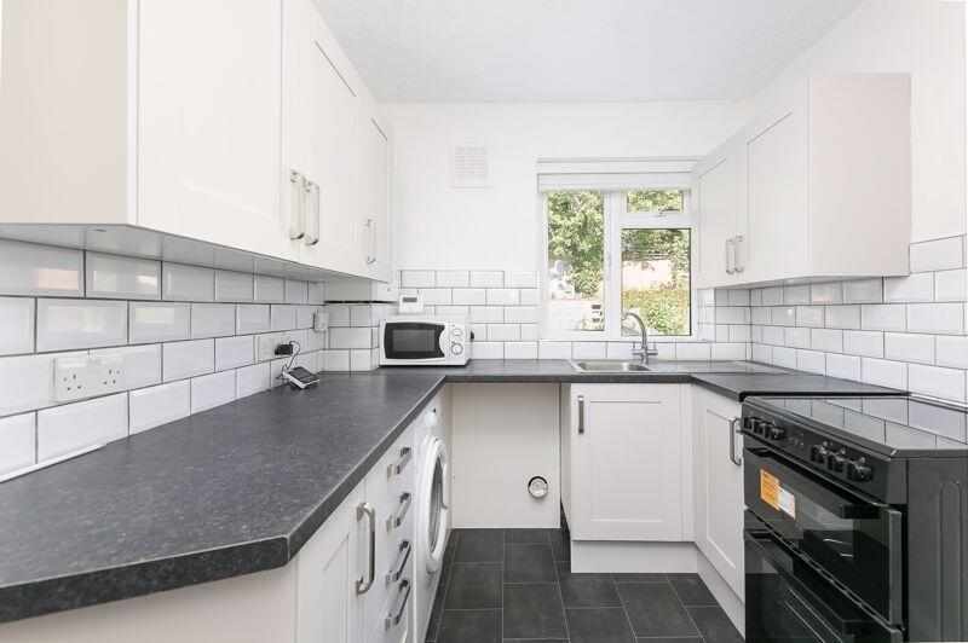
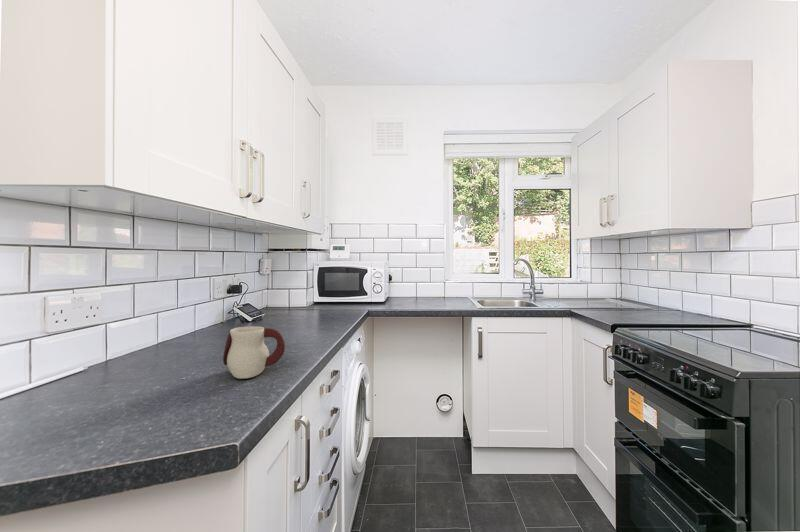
+ mug (256, 349)
